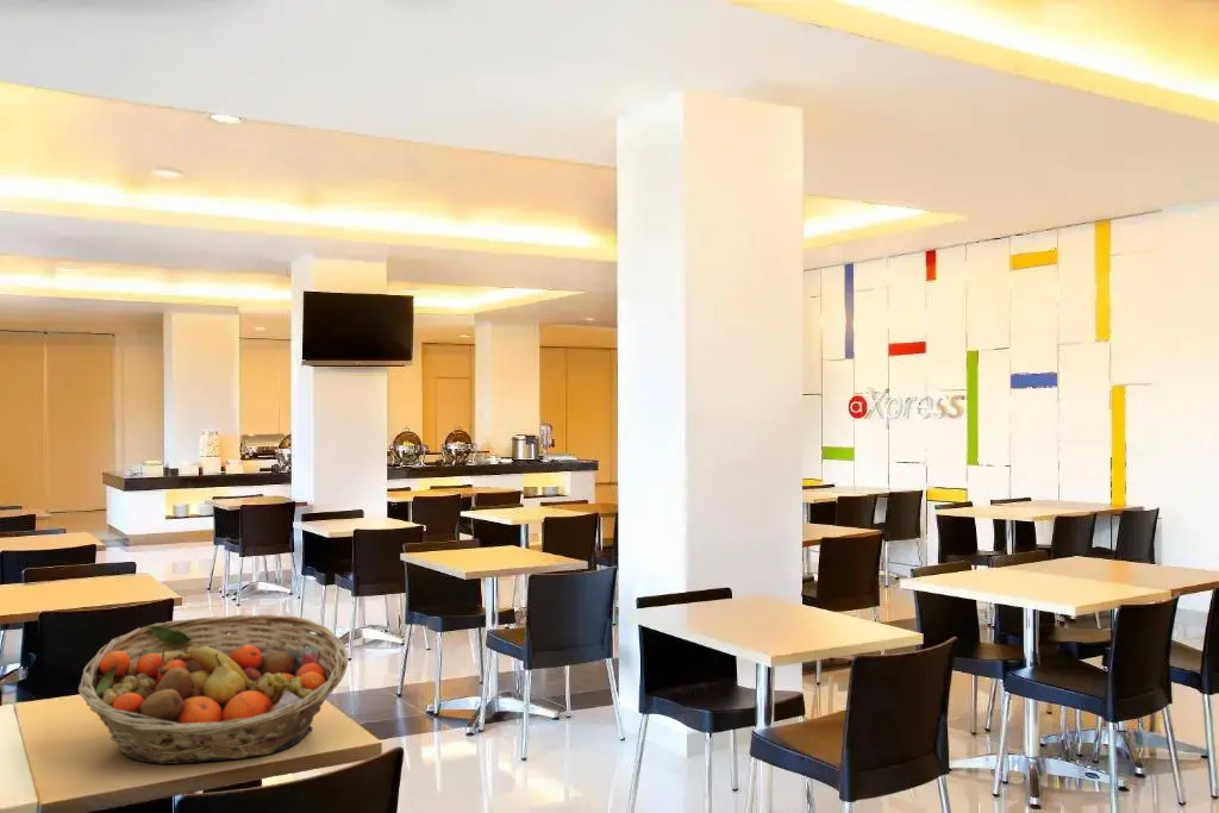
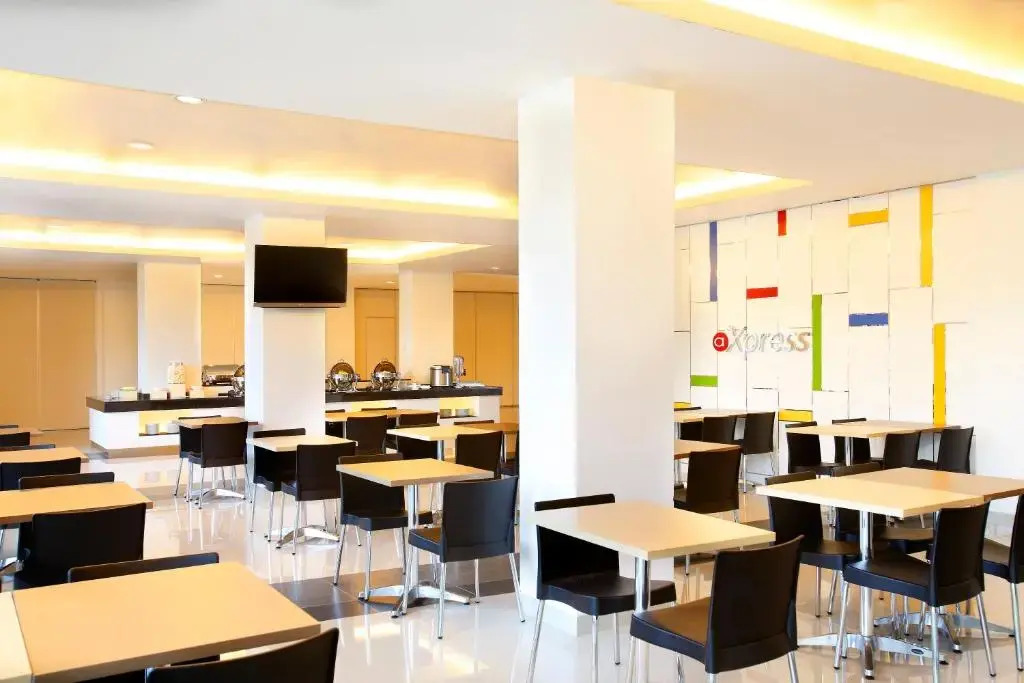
- fruit basket (218, 684)
